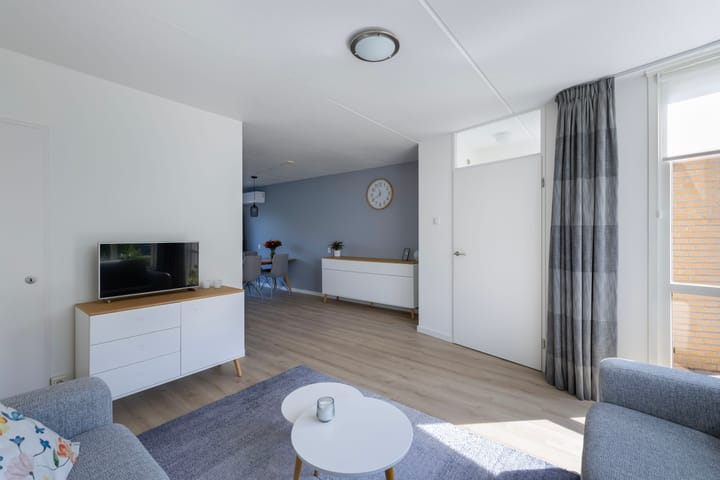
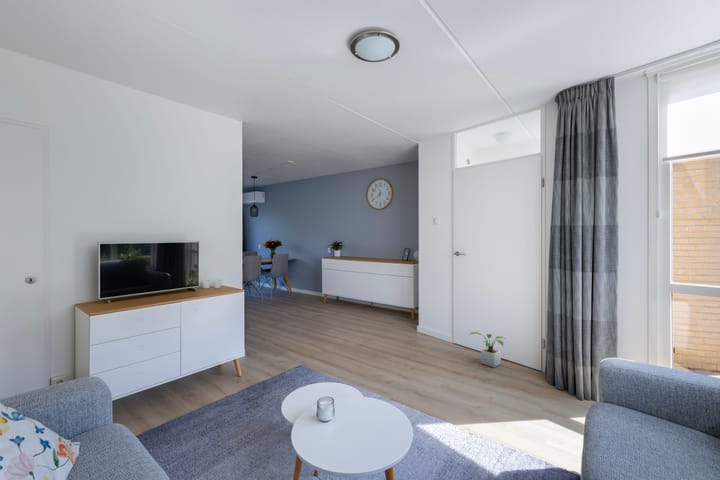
+ potted plant (488, 348)
